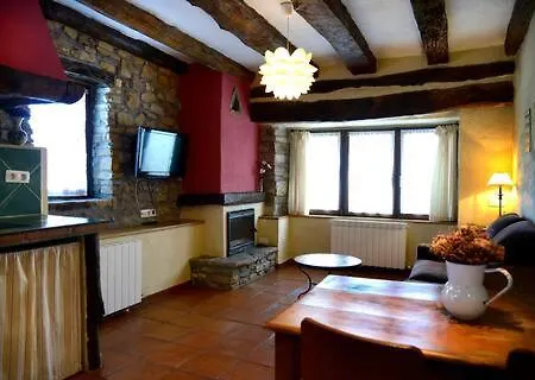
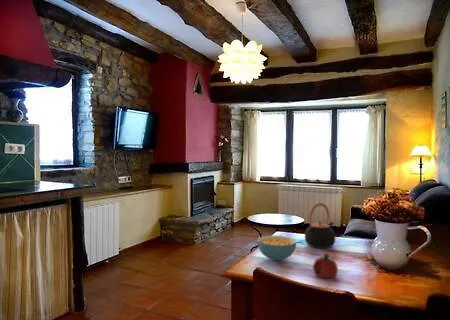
+ cereal bowl (276, 249)
+ fruit (325, 264)
+ teapot (321, 224)
